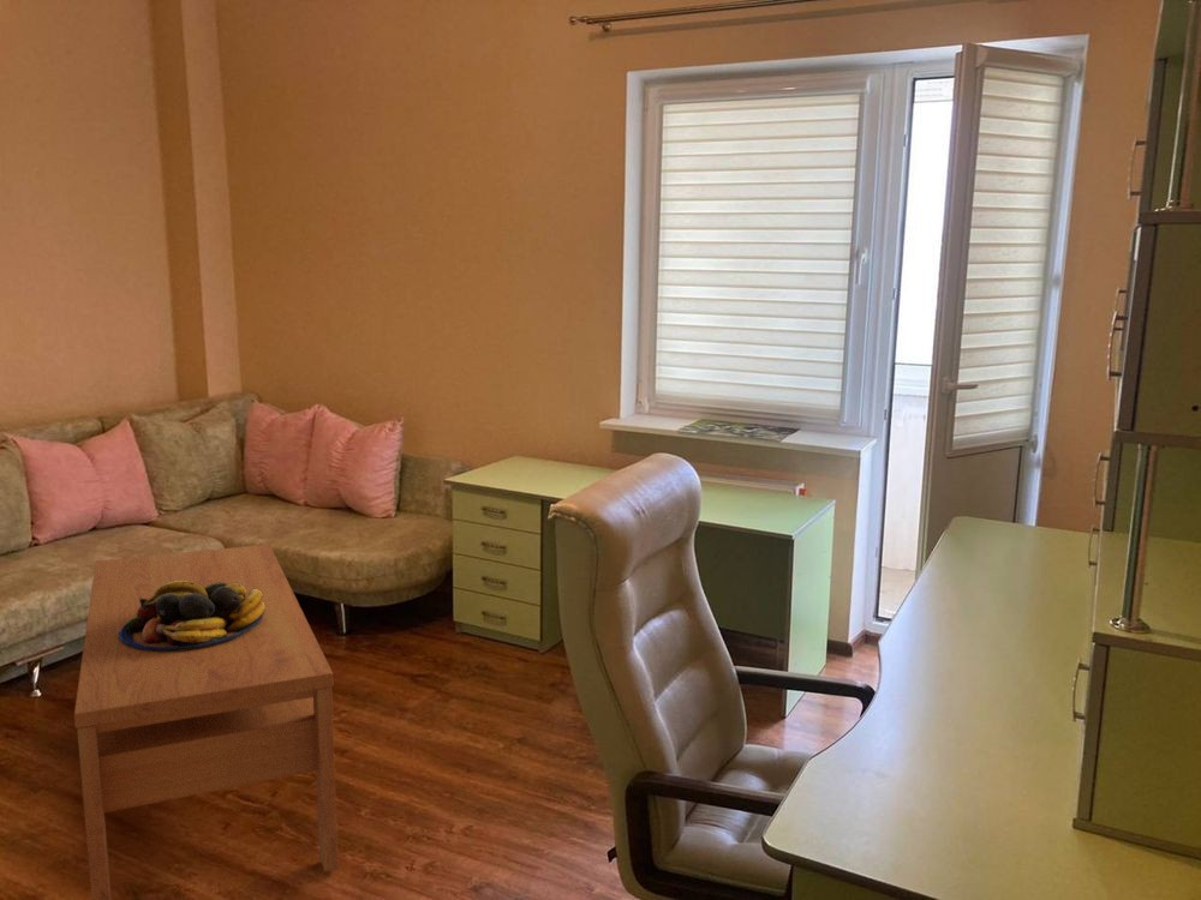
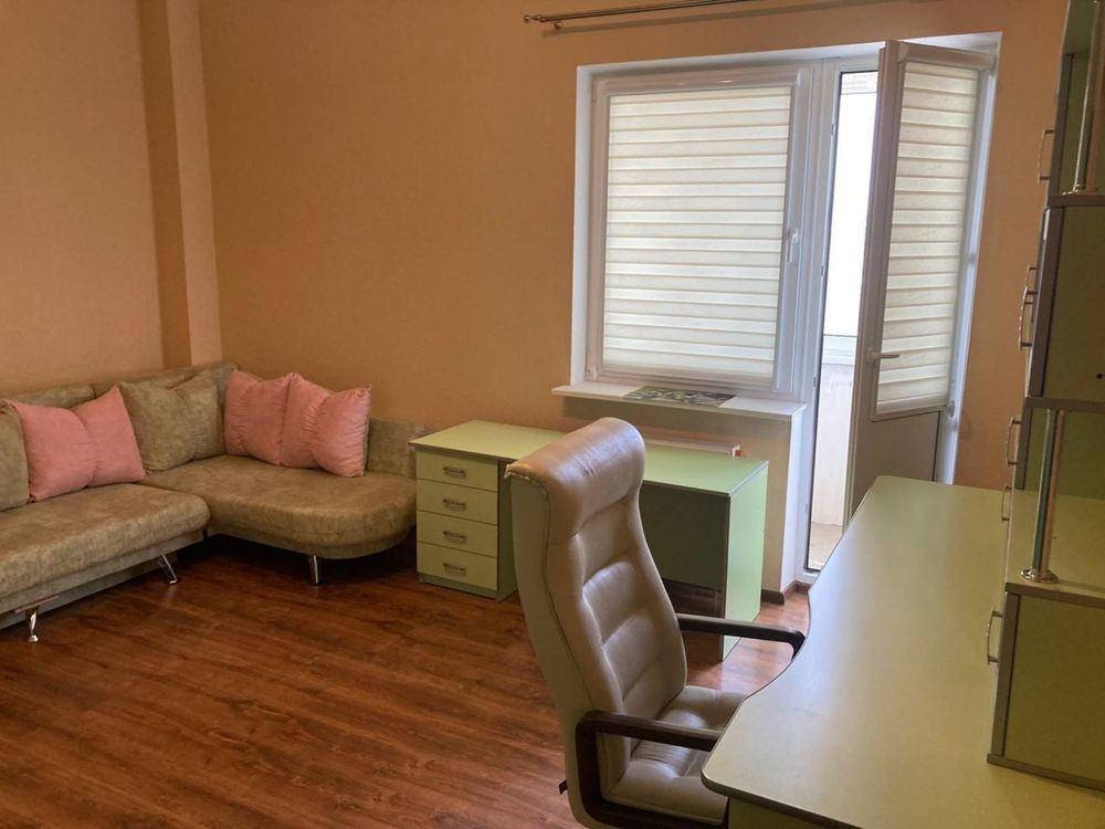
- coffee table (201, 694)
- fruit bowl (190, 602)
